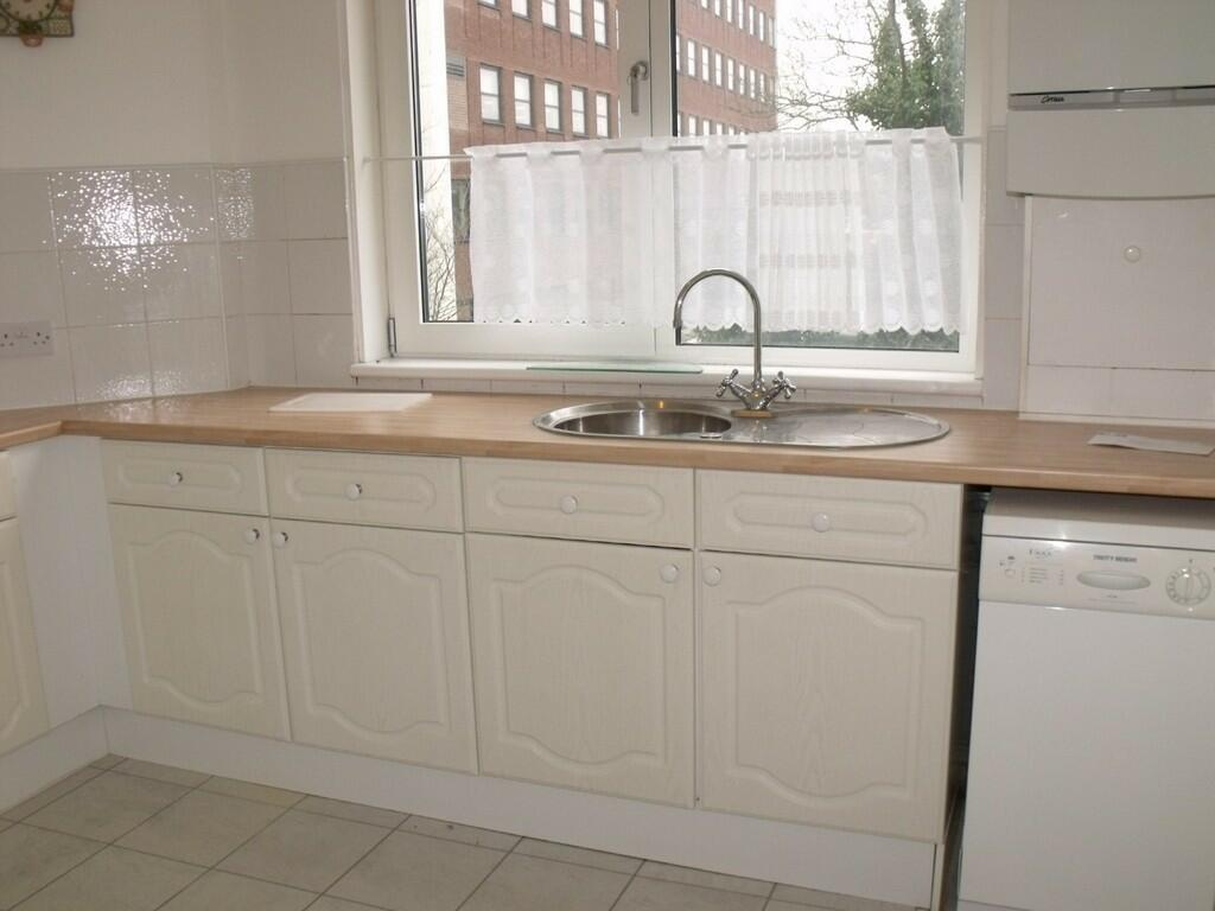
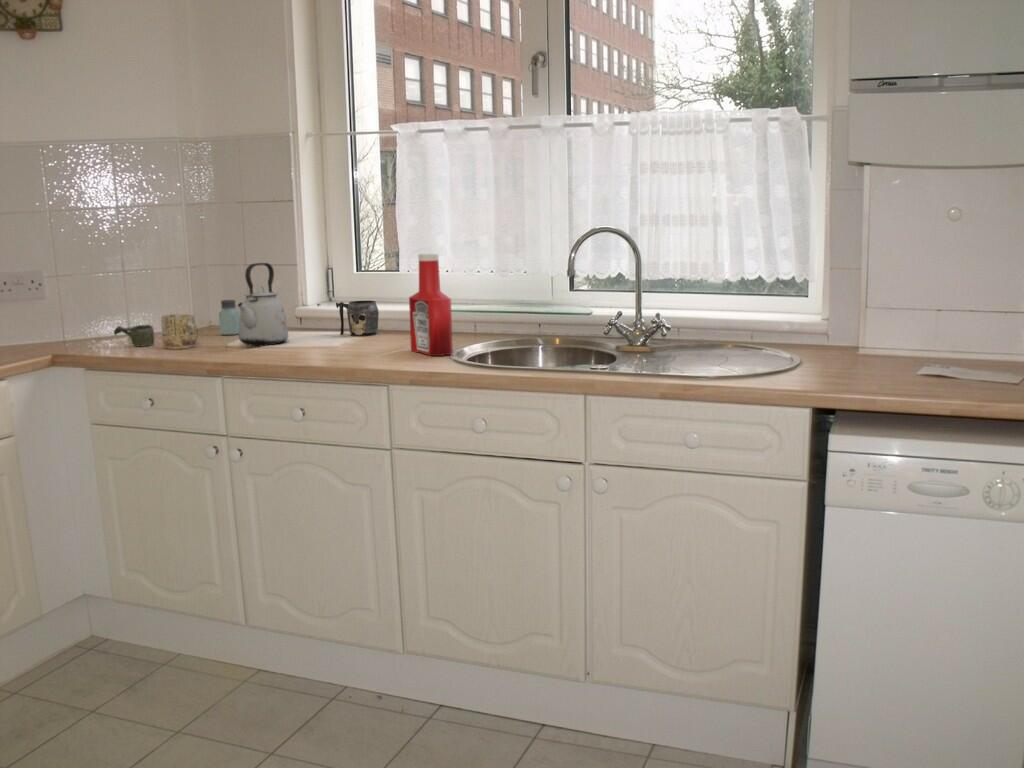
+ soap bottle (429, 303)
+ mug (183, 331)
+ mug (356, 318)
+ saltshaker (229, 317)
+ kettle (256, 304)
+ cup (133, 335)
